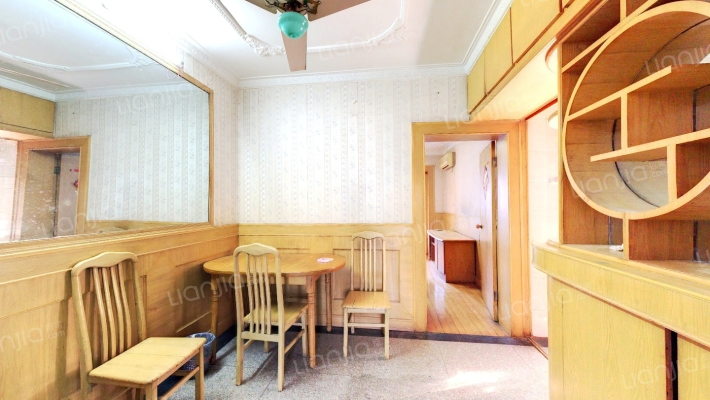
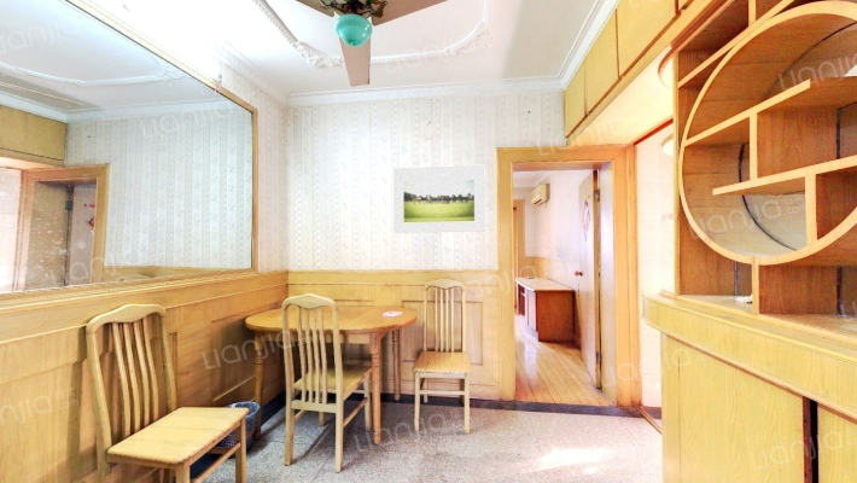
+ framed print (438, 199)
